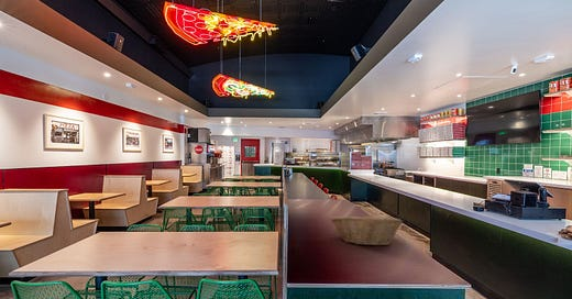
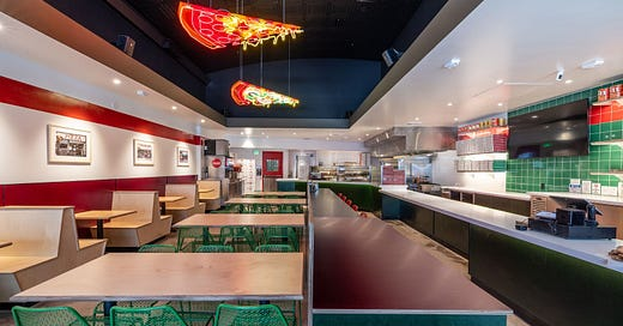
- fruit basket (365, 226)
